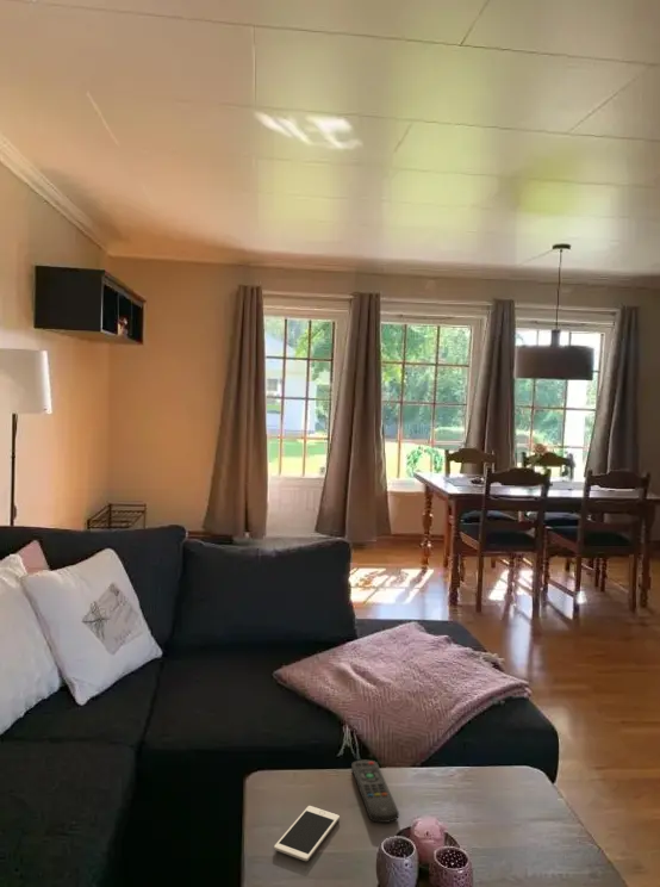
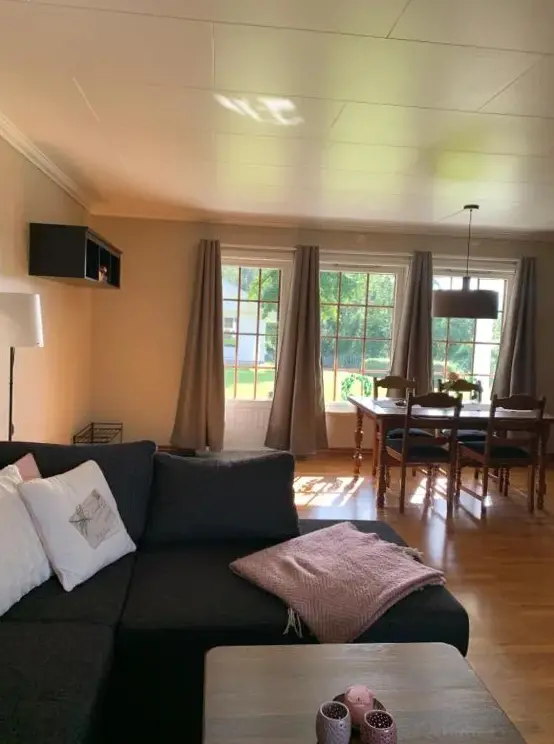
- remote control (373, 788)
- cell phone (307, 831)
